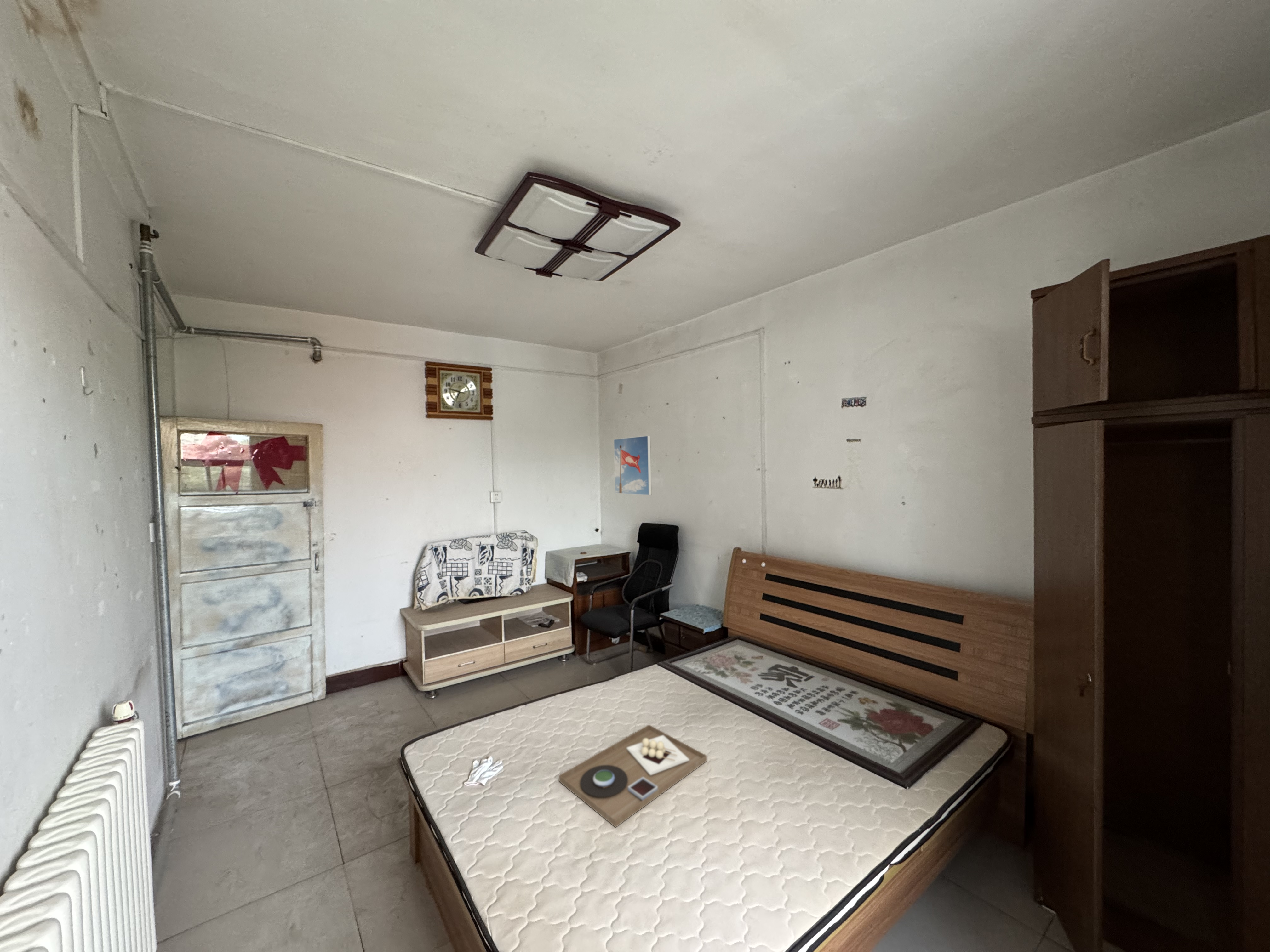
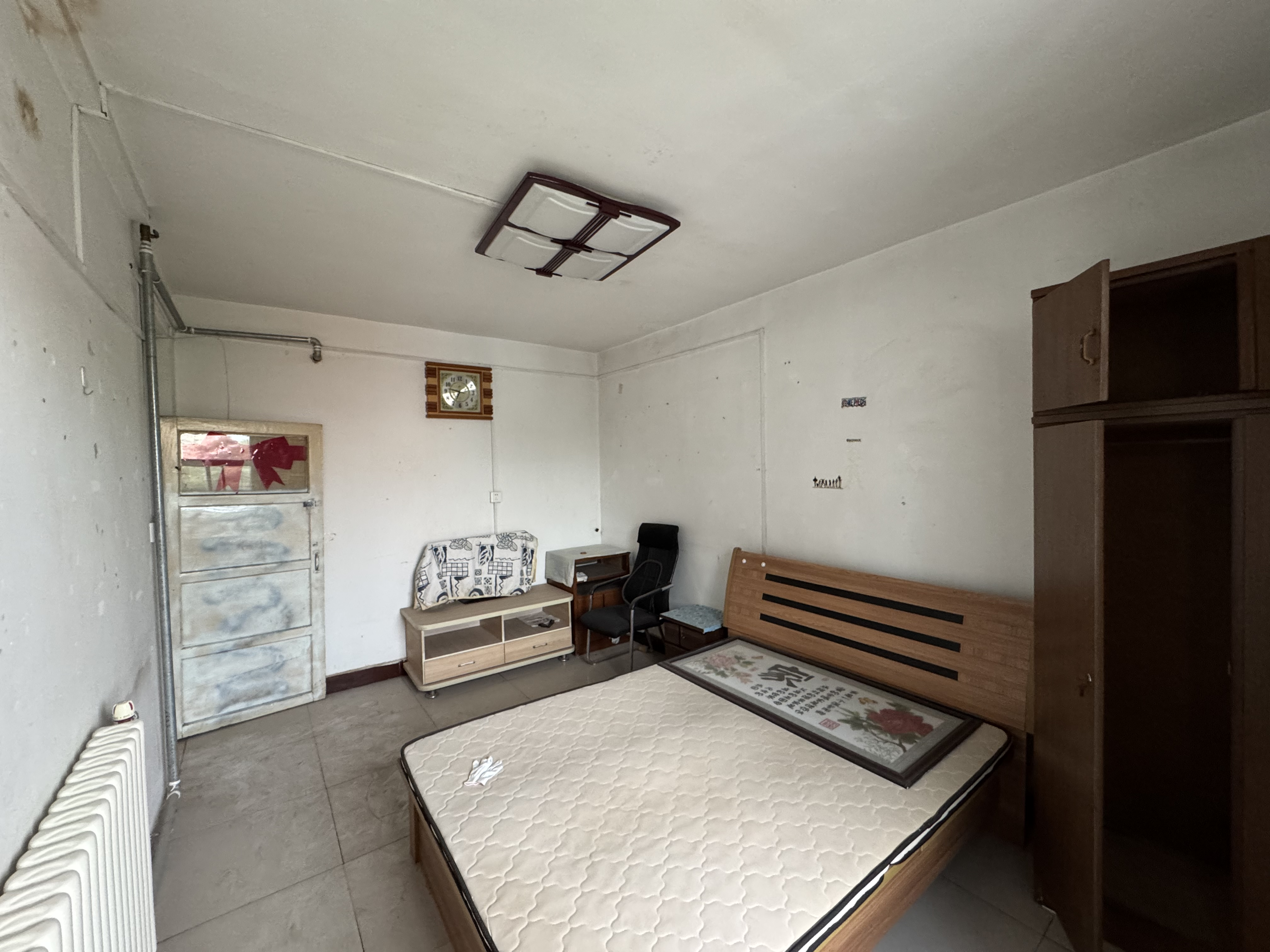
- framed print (632, 466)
- platter (635, 763)
